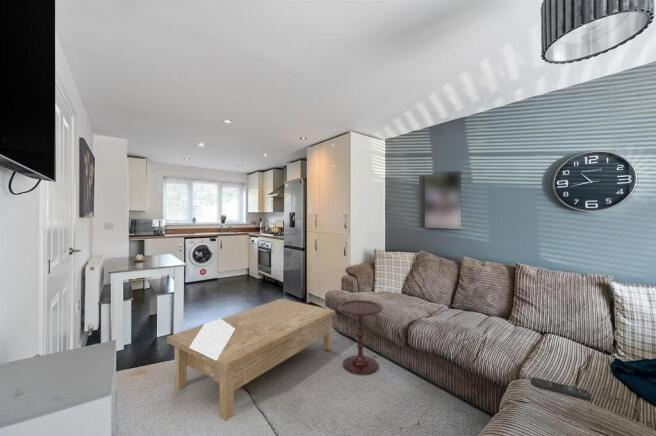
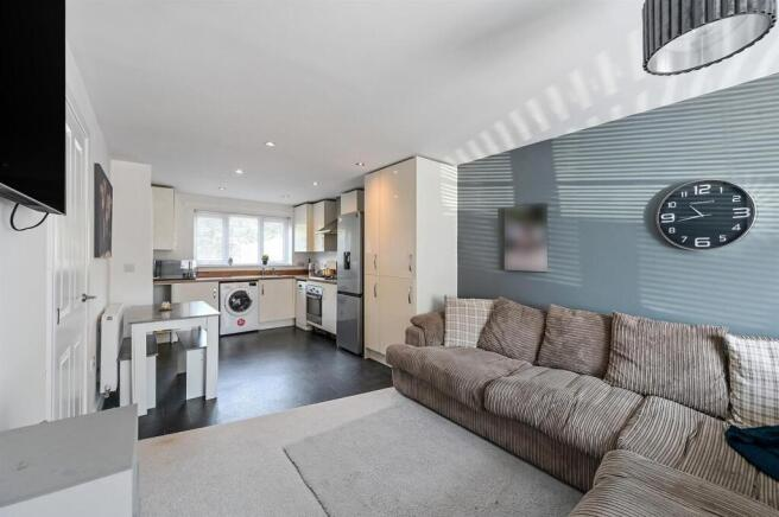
- coffee table (261, 343)
- remote control (559, 387)
- side table (360, 335)
